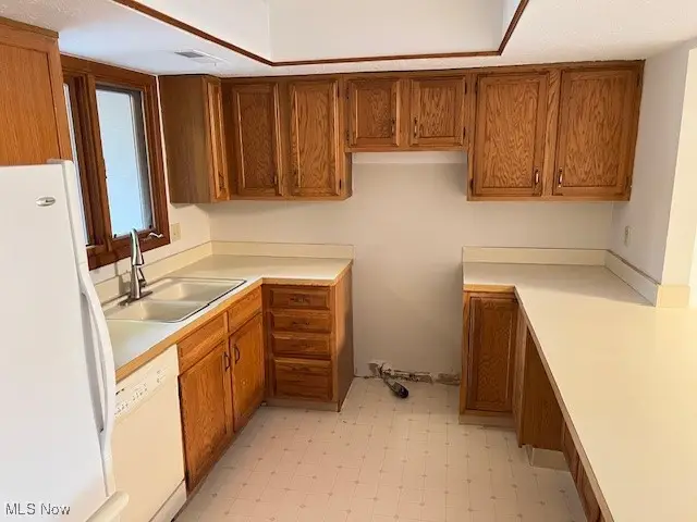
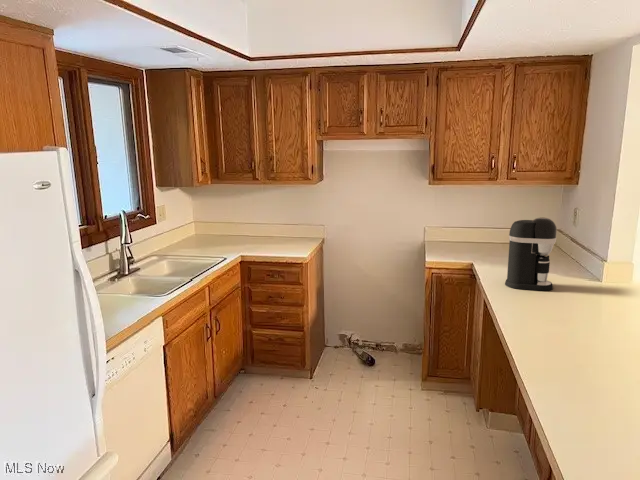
+ coffee maker (531, 252)
